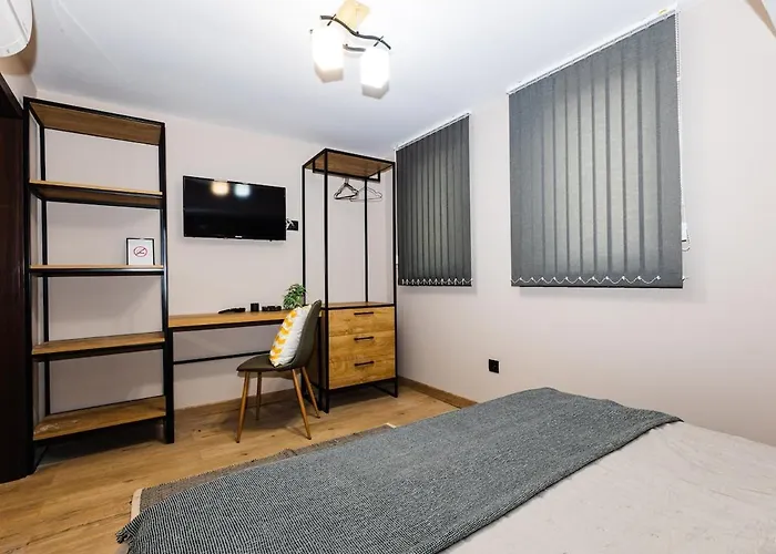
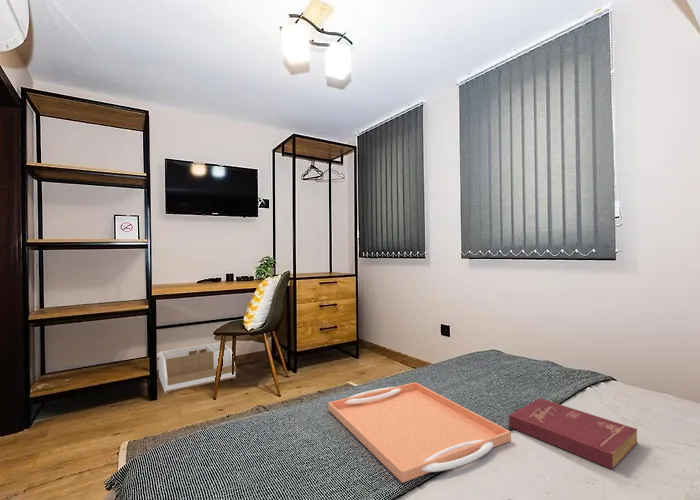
+ book (570, 428)
+ storage bin (194, 364)
+ serving tray (410, 419)
